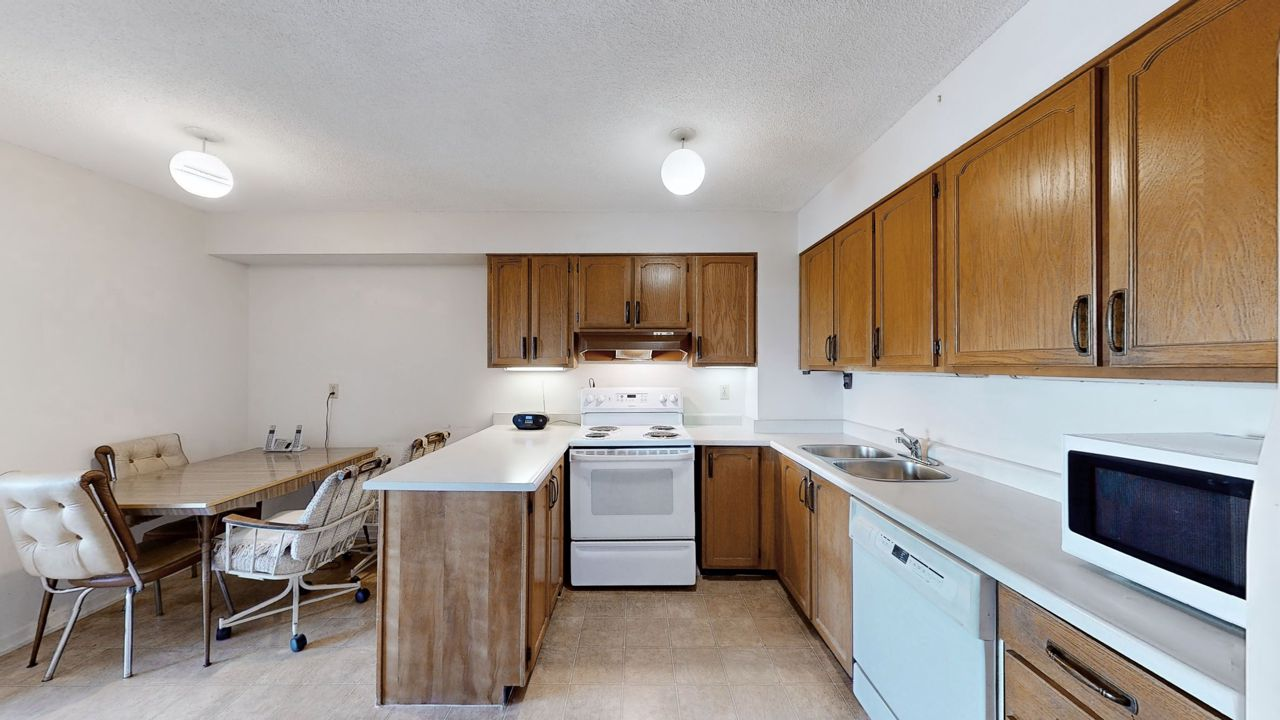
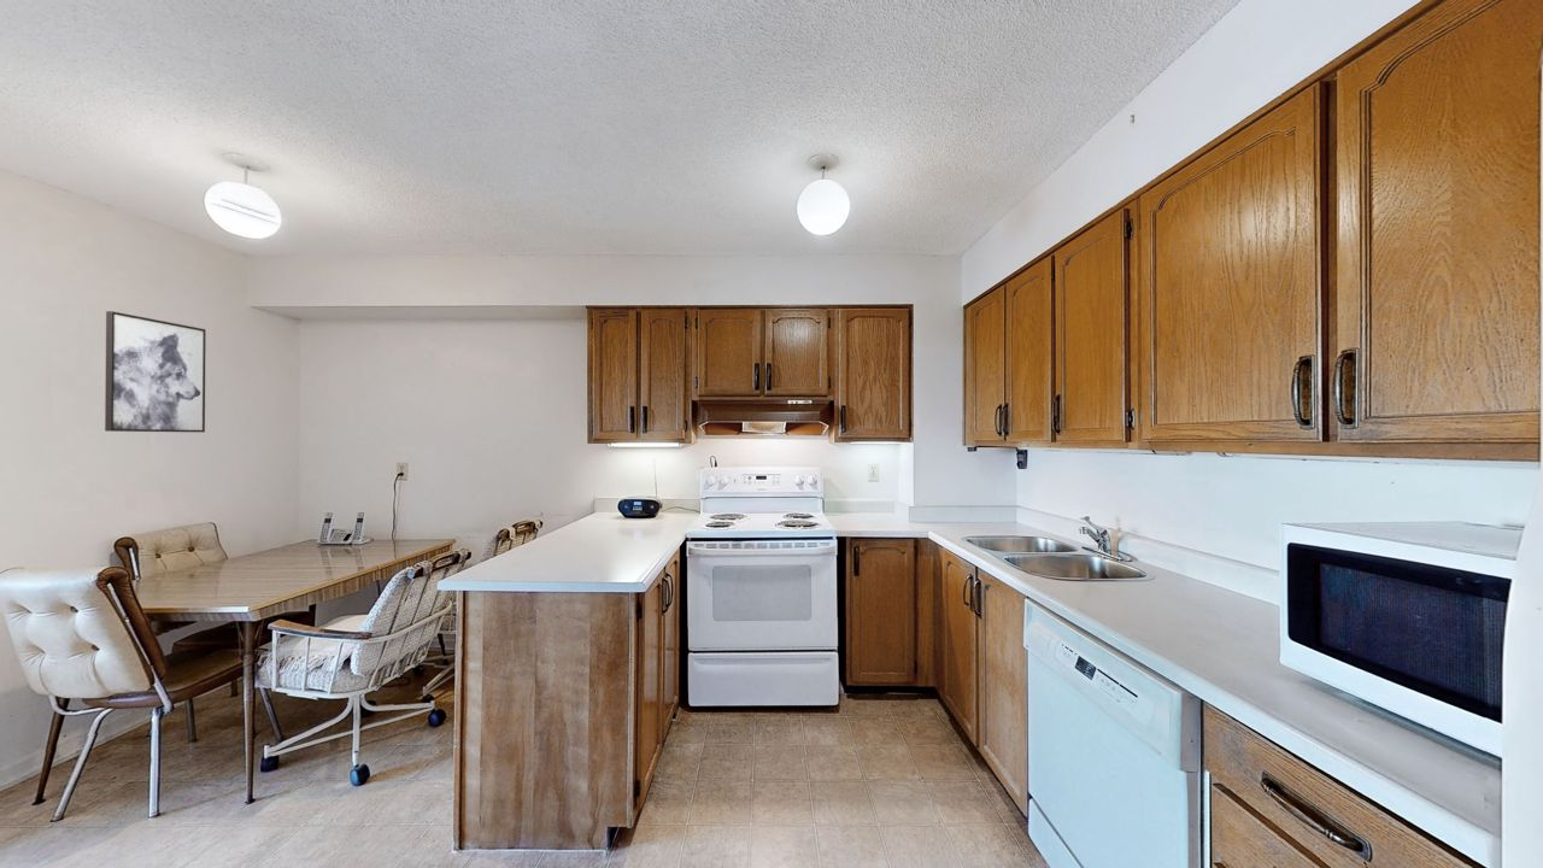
+ wall art (159, 376)
